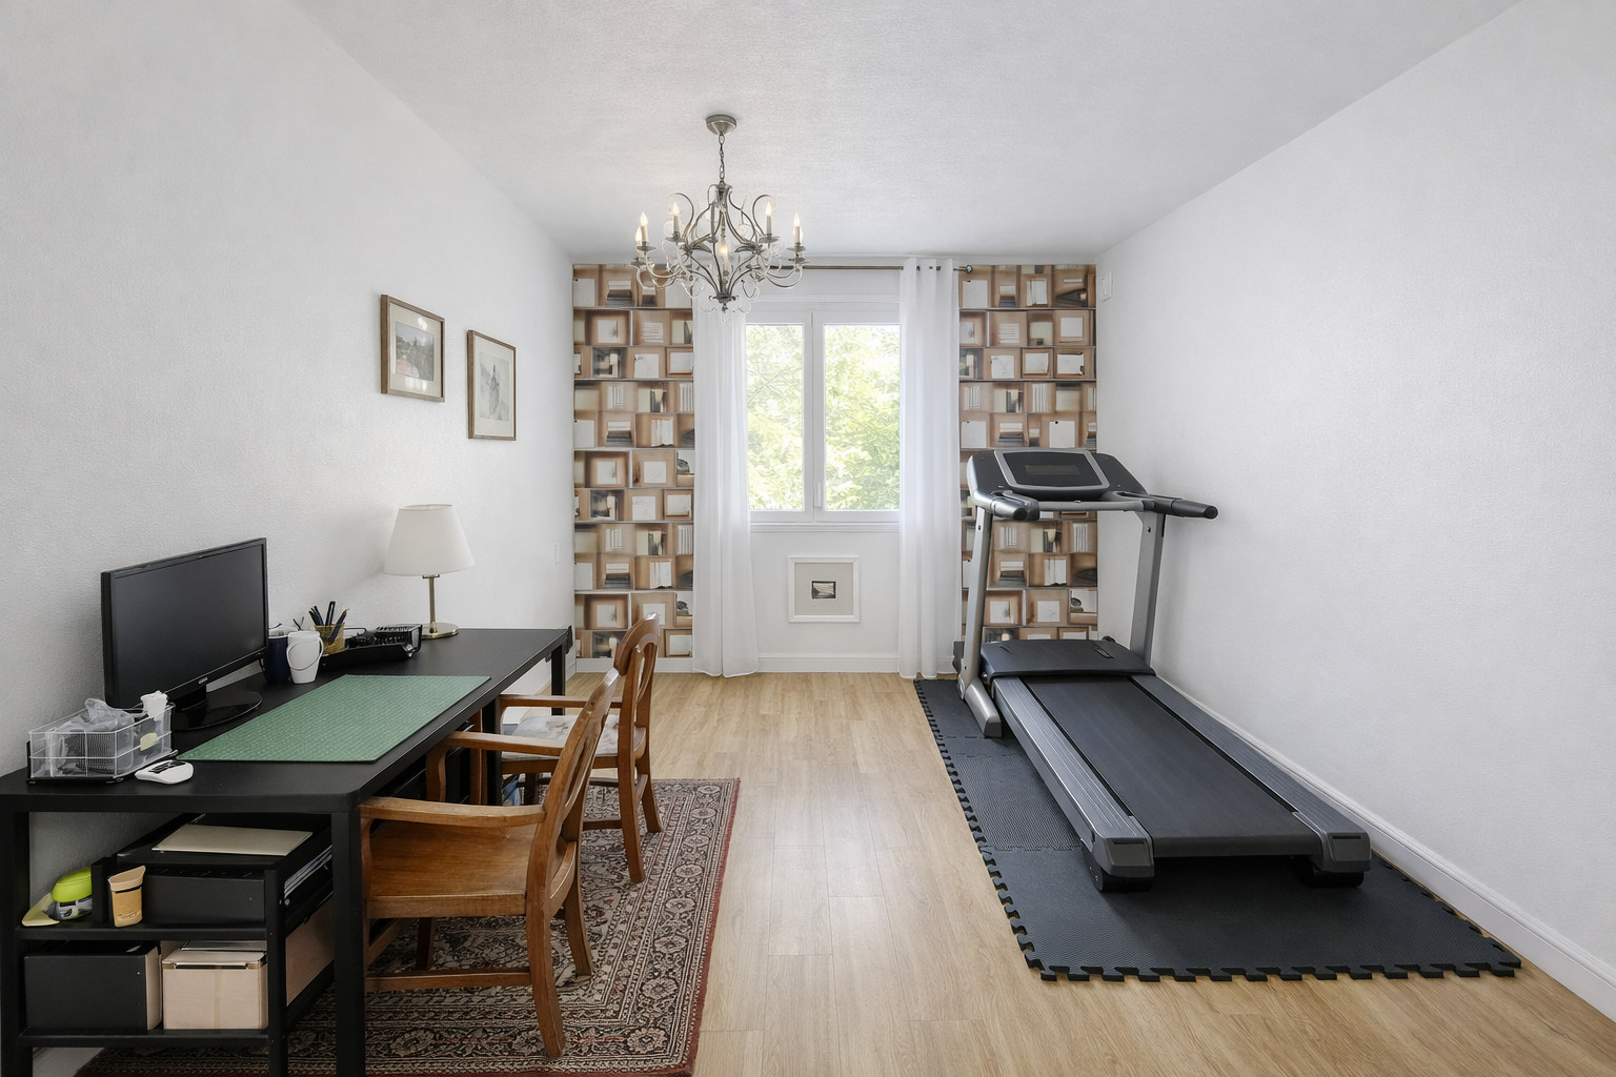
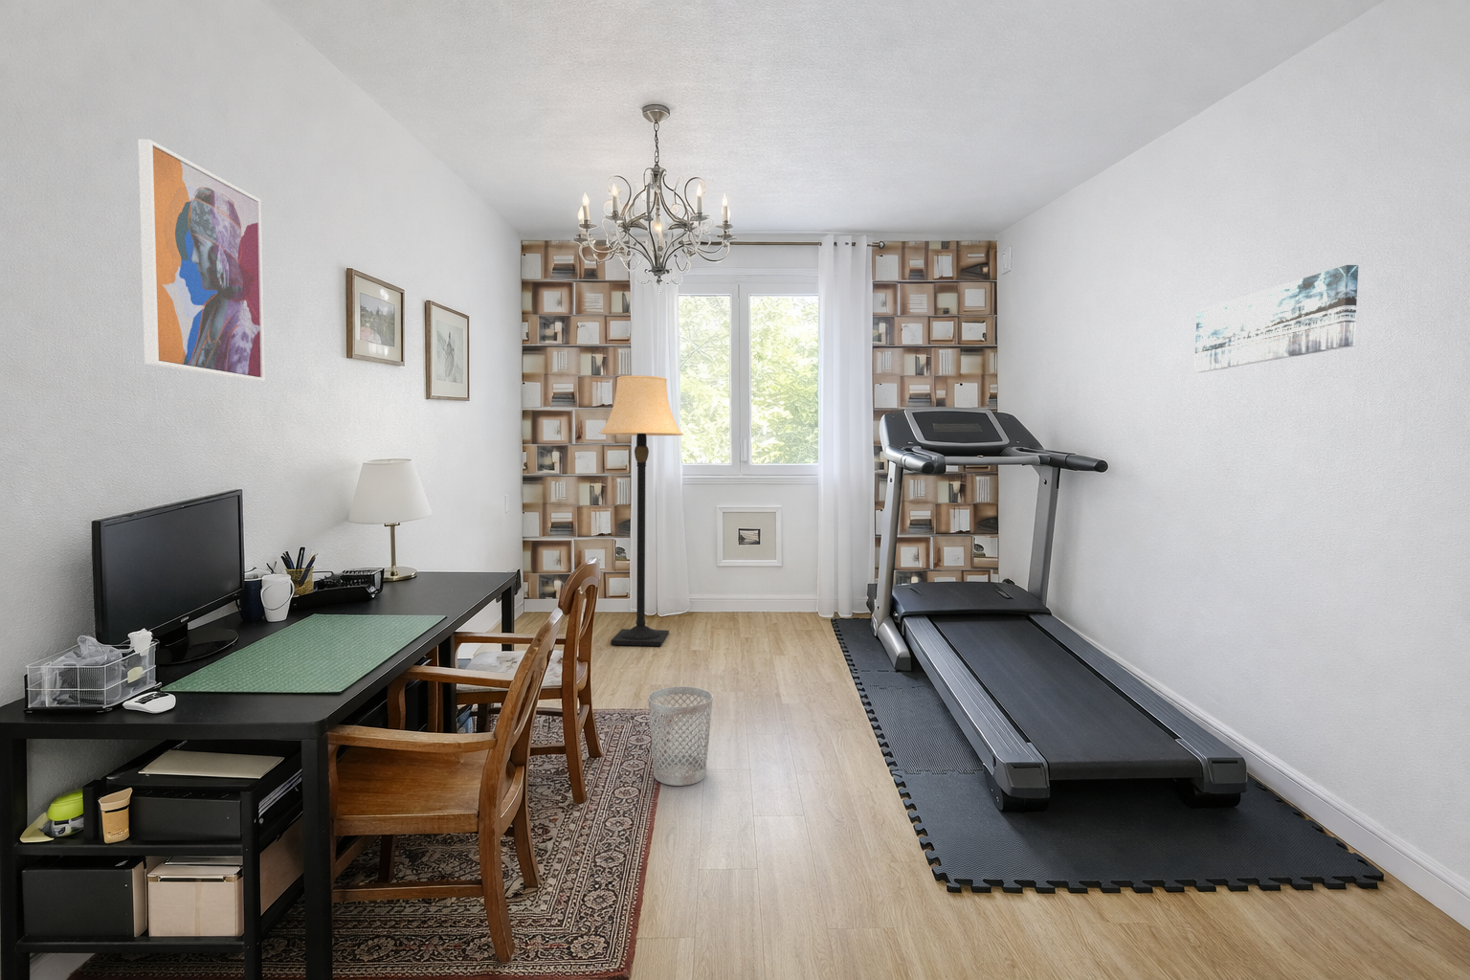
+ wall art (208, 272)
+ lamp (641, 510)
+ wastebasket (679, 735)
+ wall art (1264, 326)
